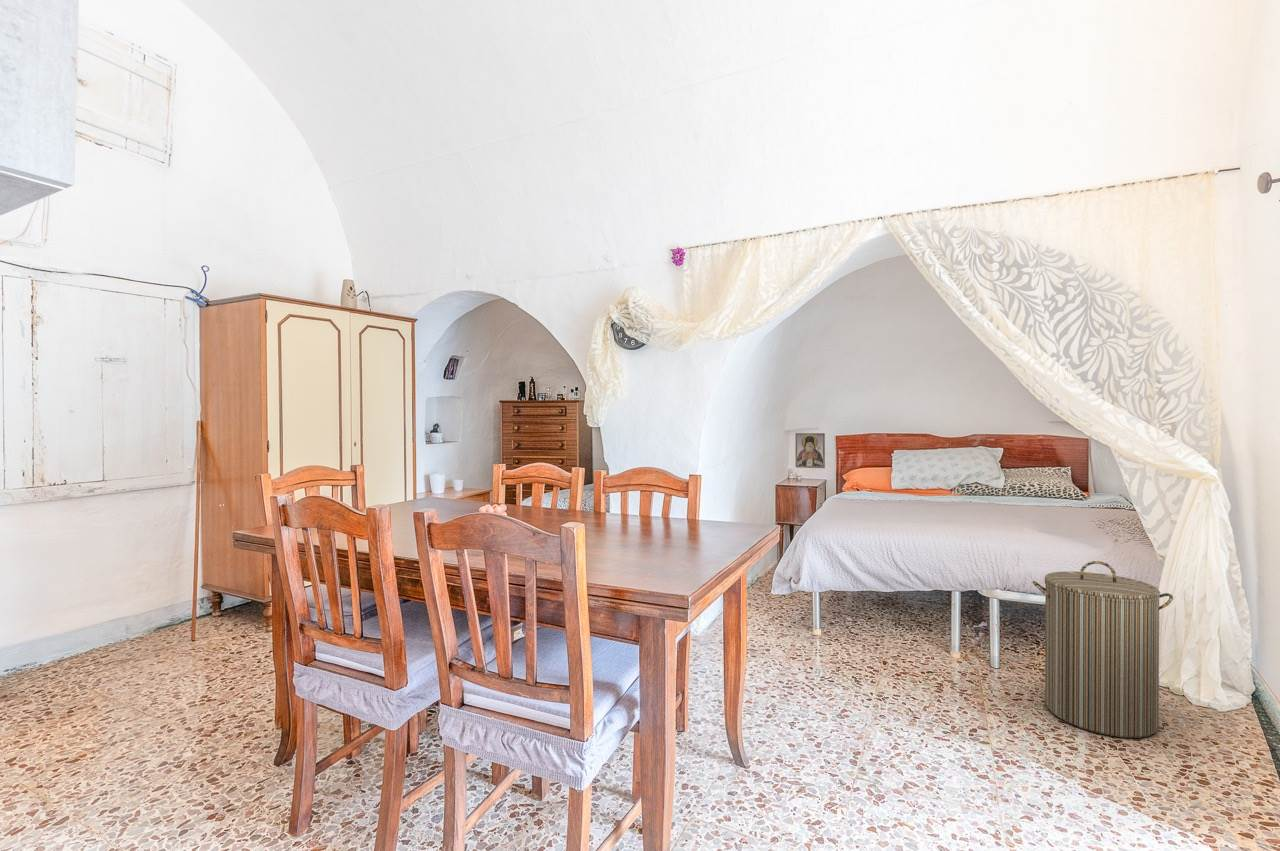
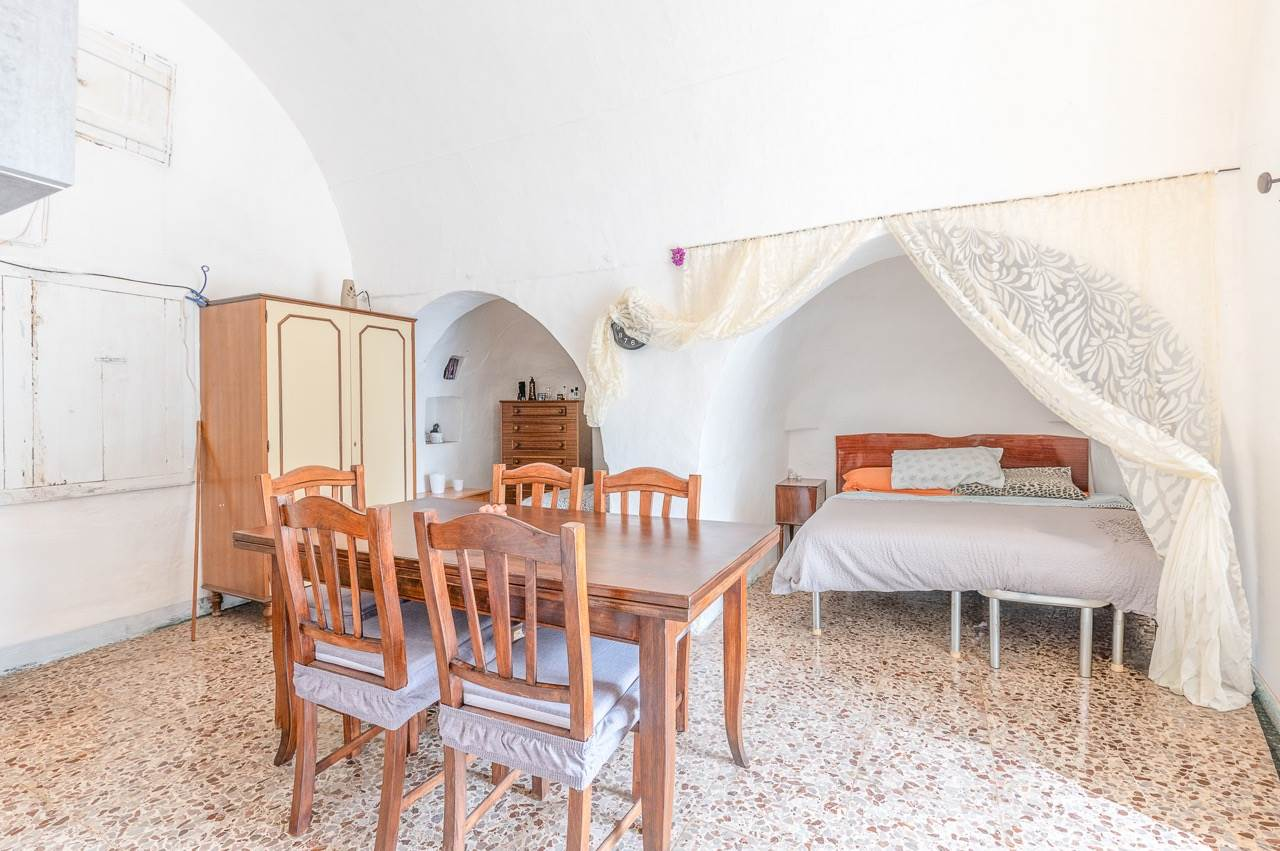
- religious icon (810, 450)
- laundry hamper (1099, 638)
